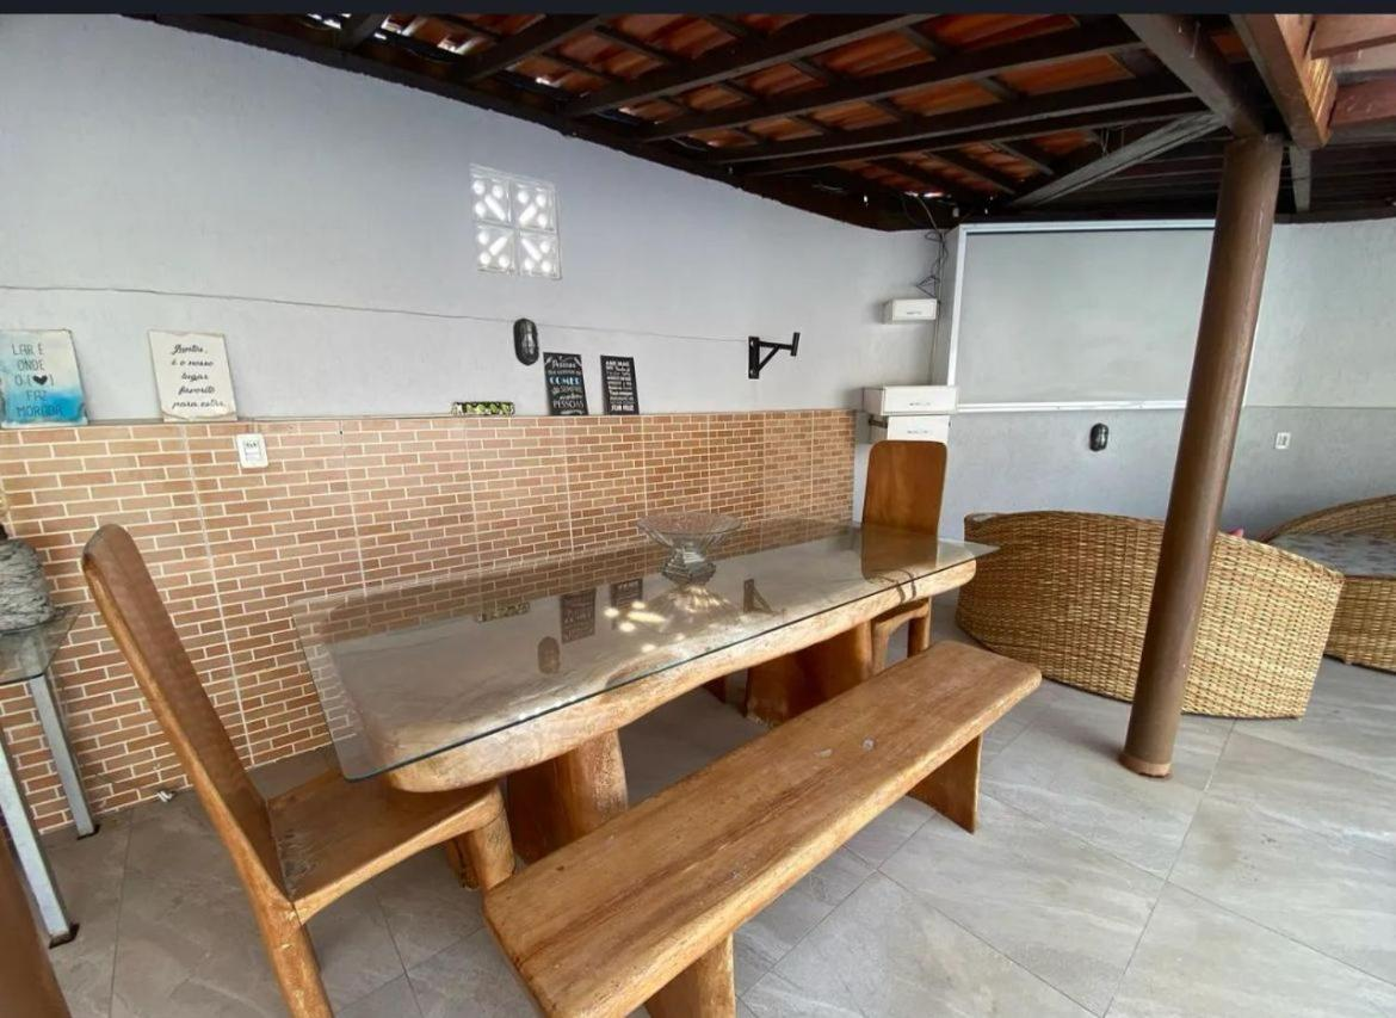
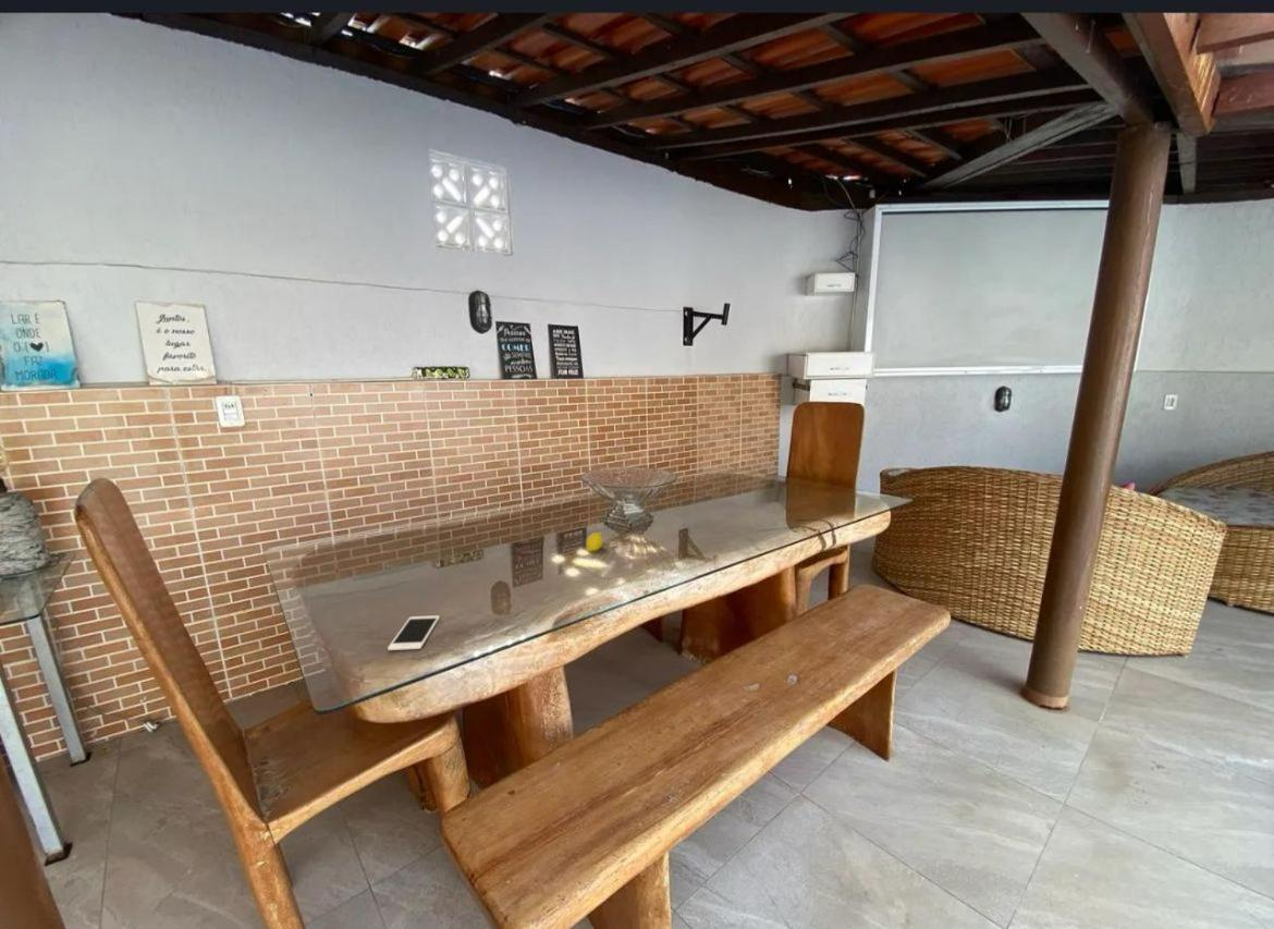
+ fruit (595, 541)
+ cell phone (415, 632)
